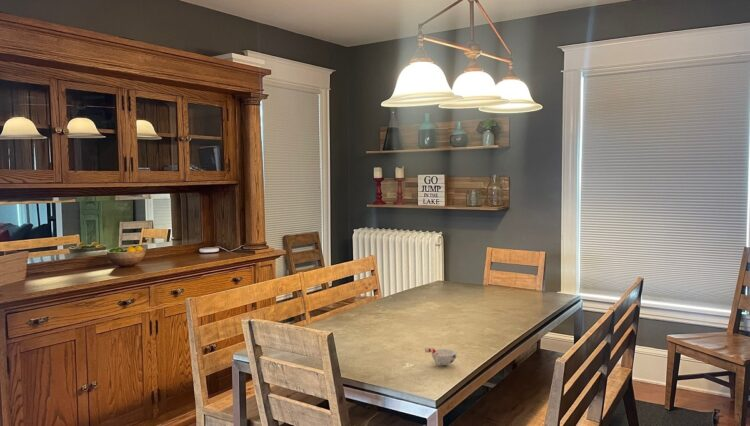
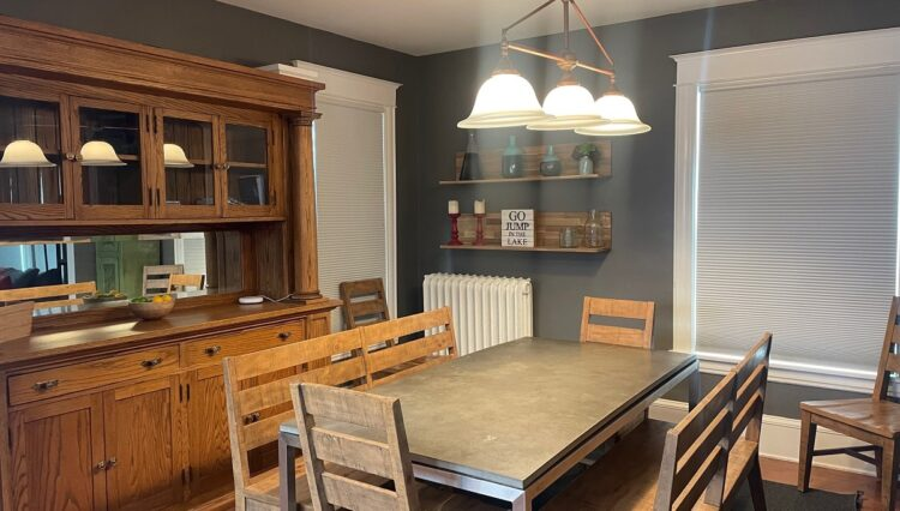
- cup (441, 356)
